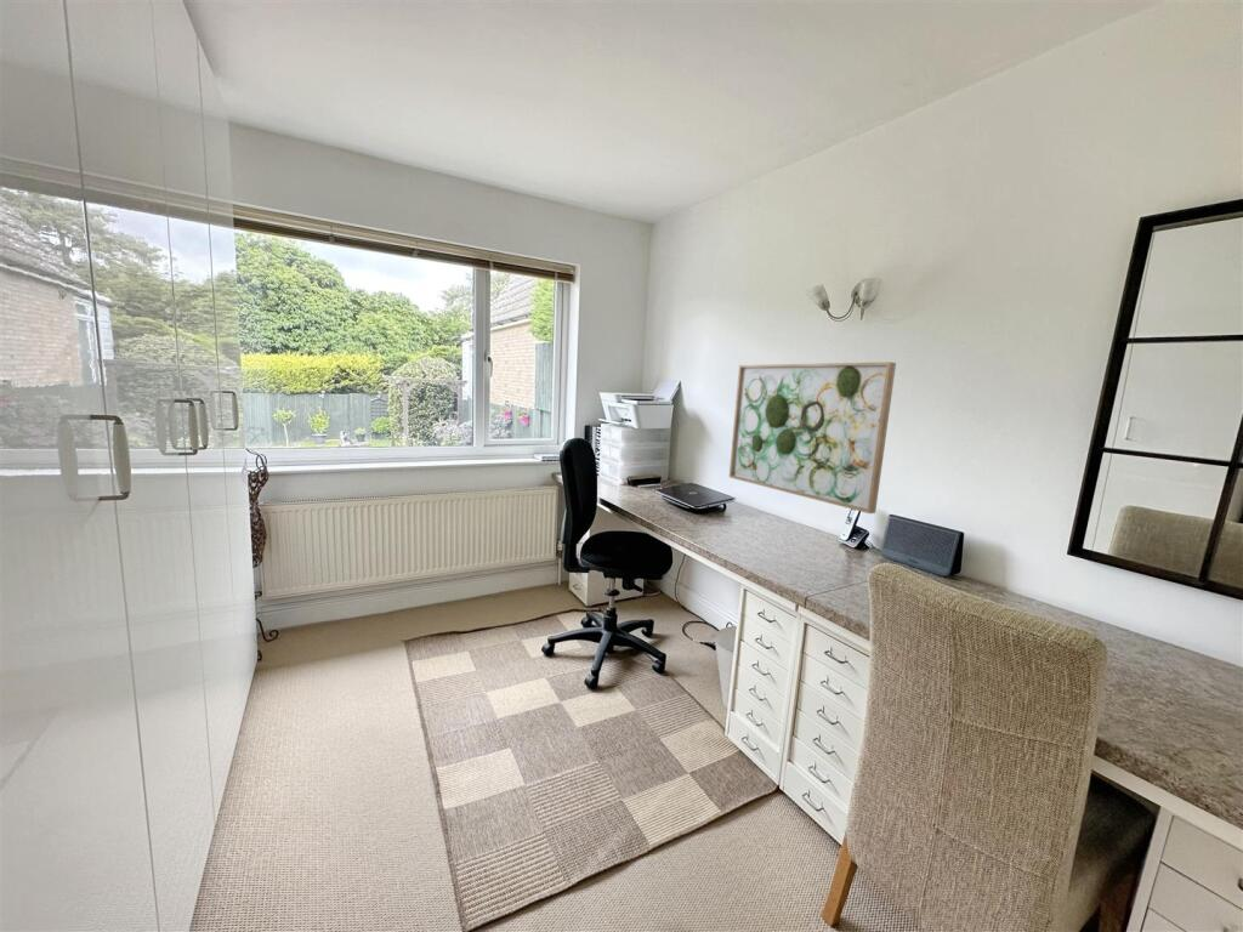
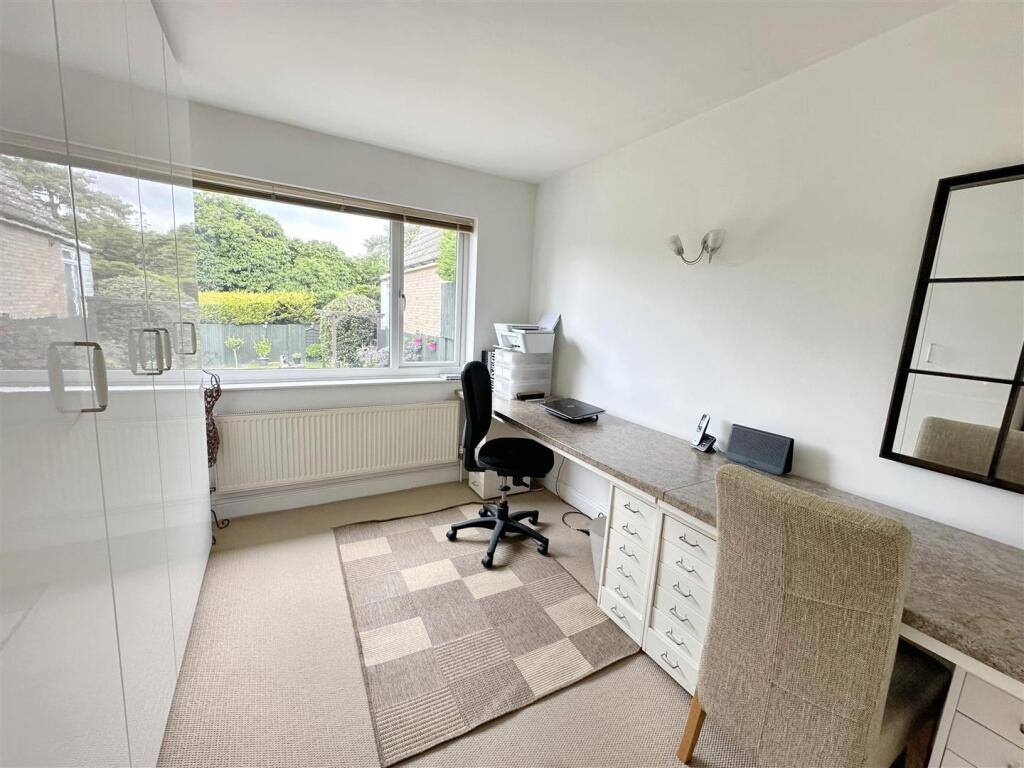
- wall art (796, 430)
